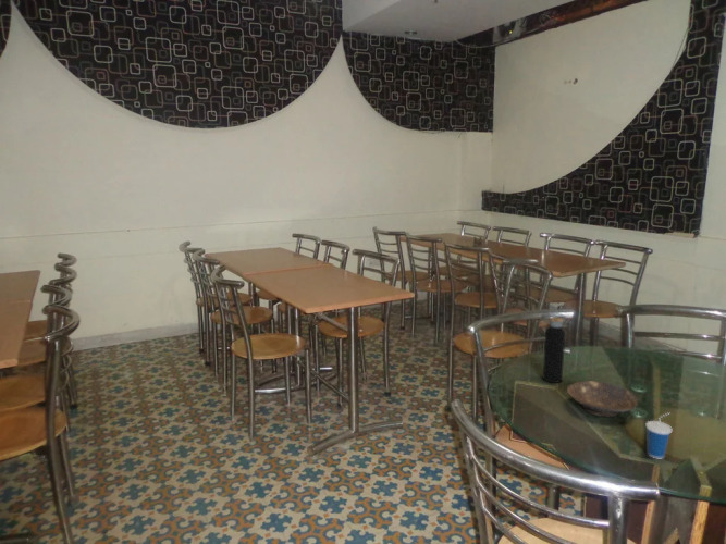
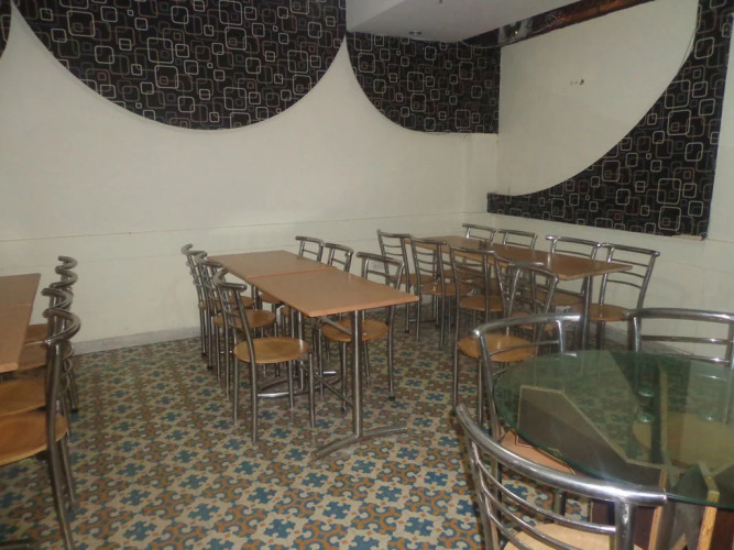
- bowl (601, 401)
- water bottle (554, 346)
- cup (657, 432)
